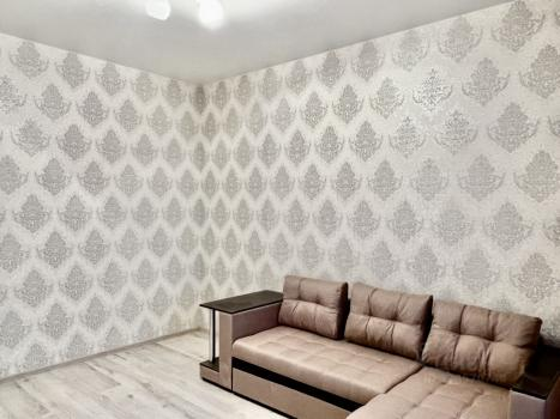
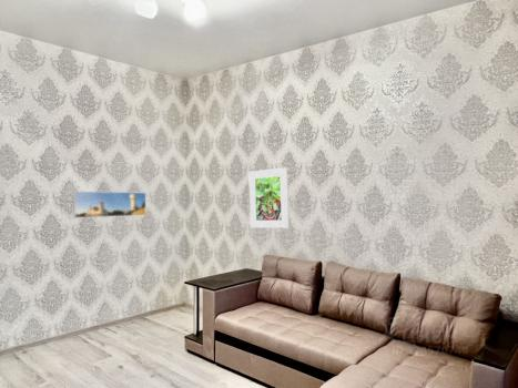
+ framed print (267, 198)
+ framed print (112, 204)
